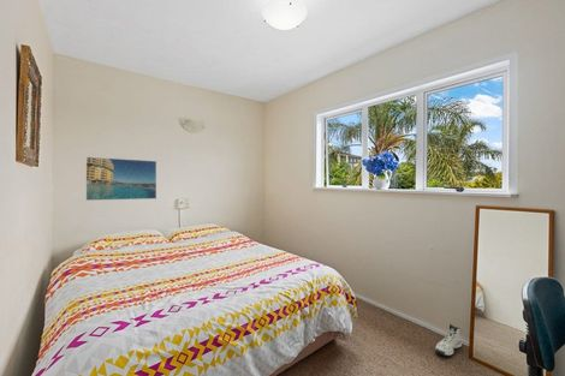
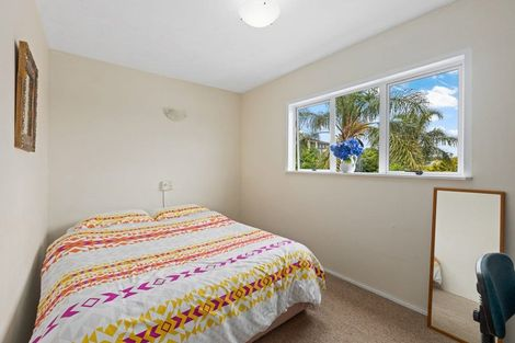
- sneaker (447, 336)
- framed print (123, 179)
